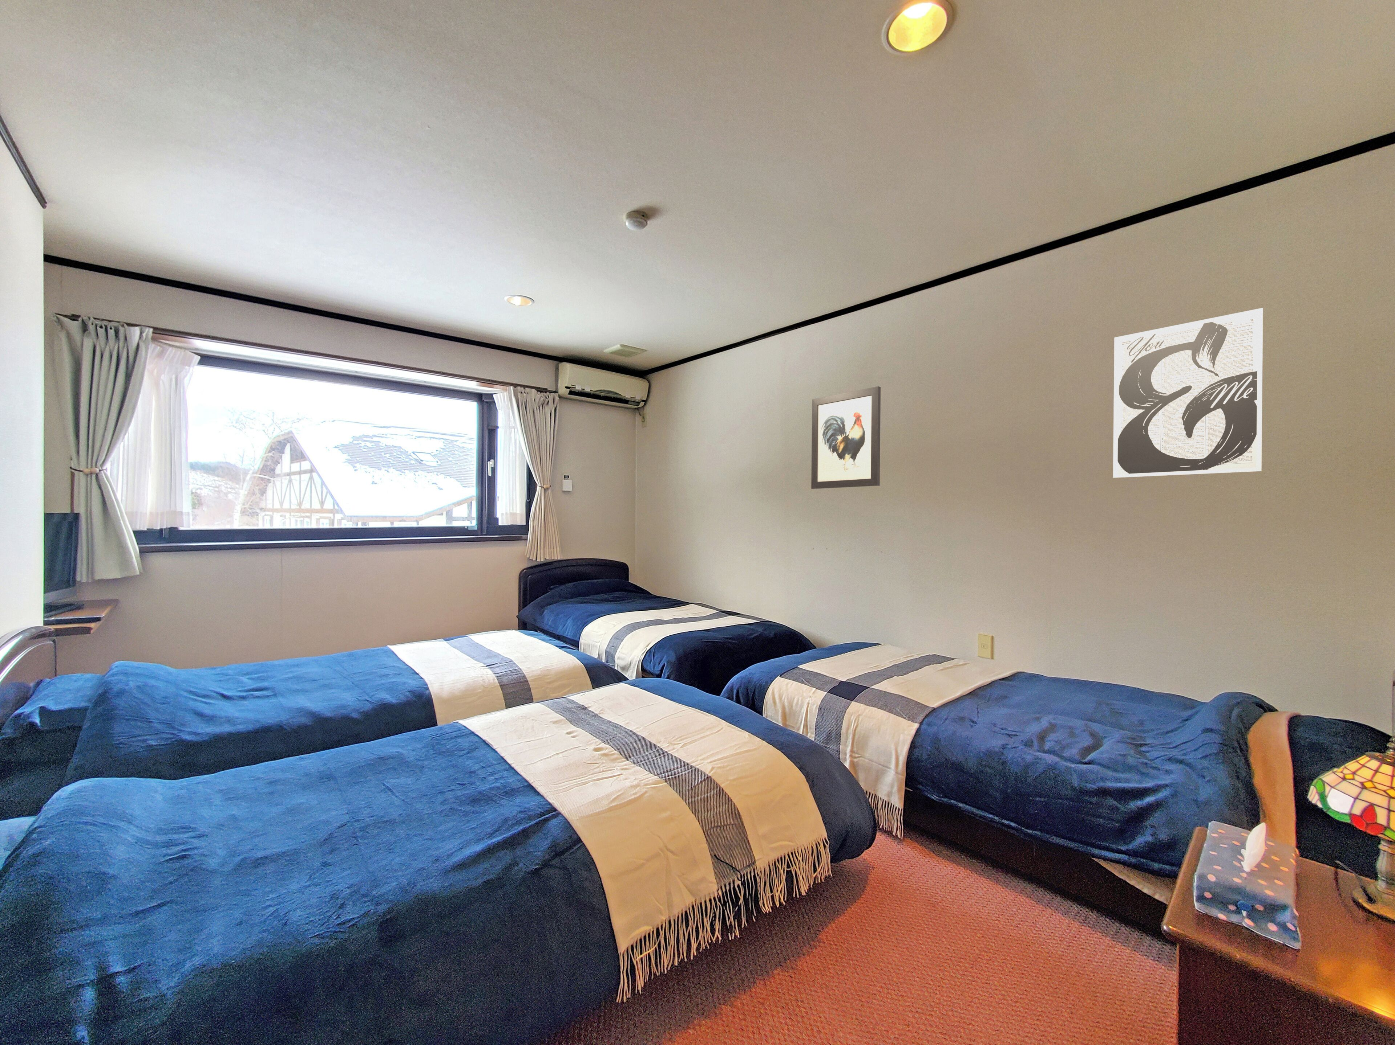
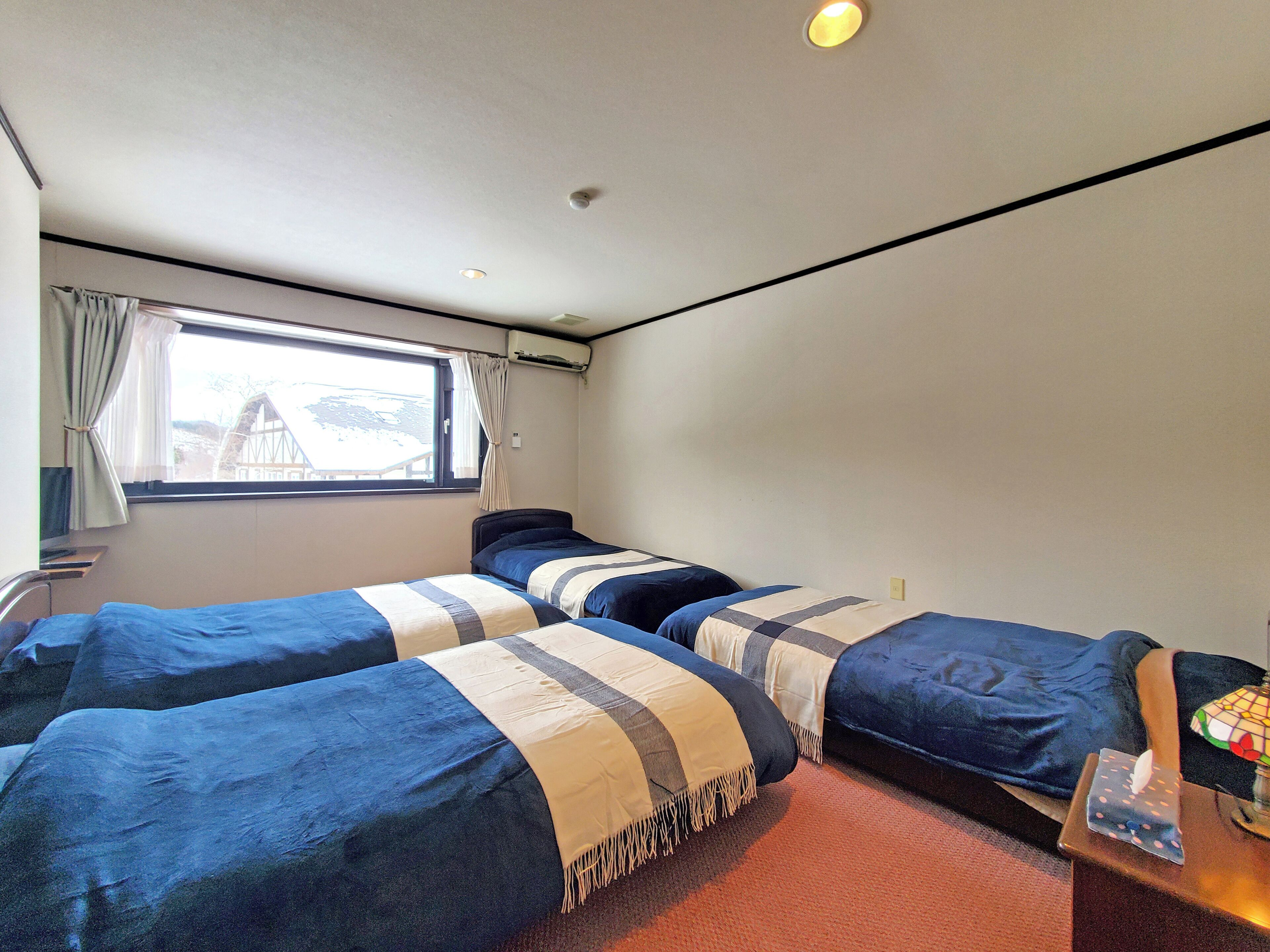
- wall art (1182, 400)
- wall art (844, 440)
